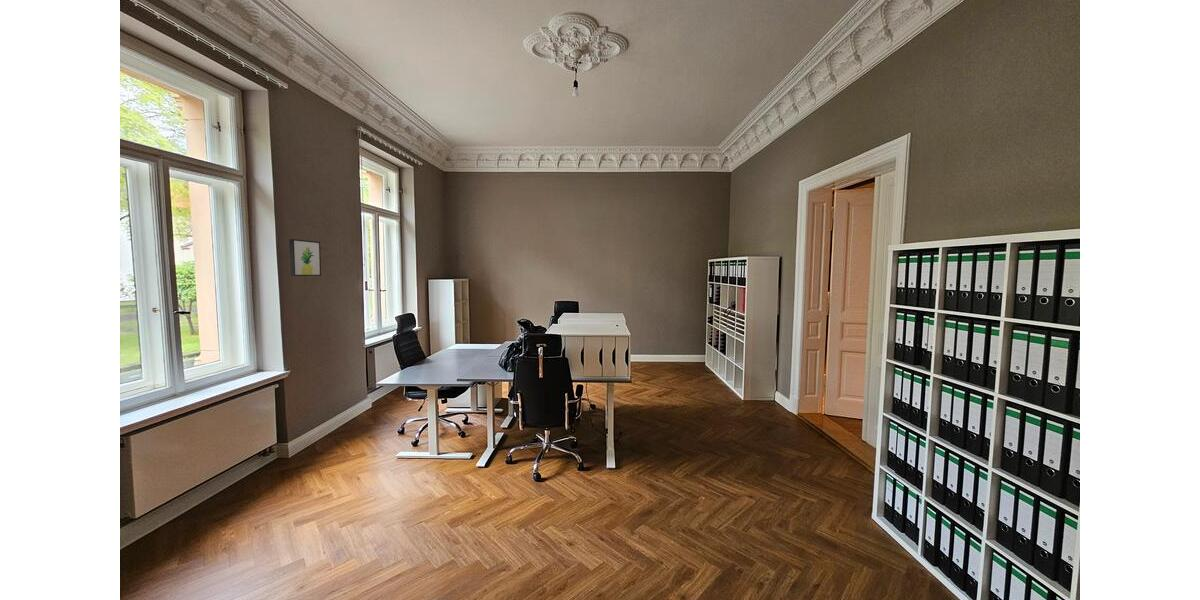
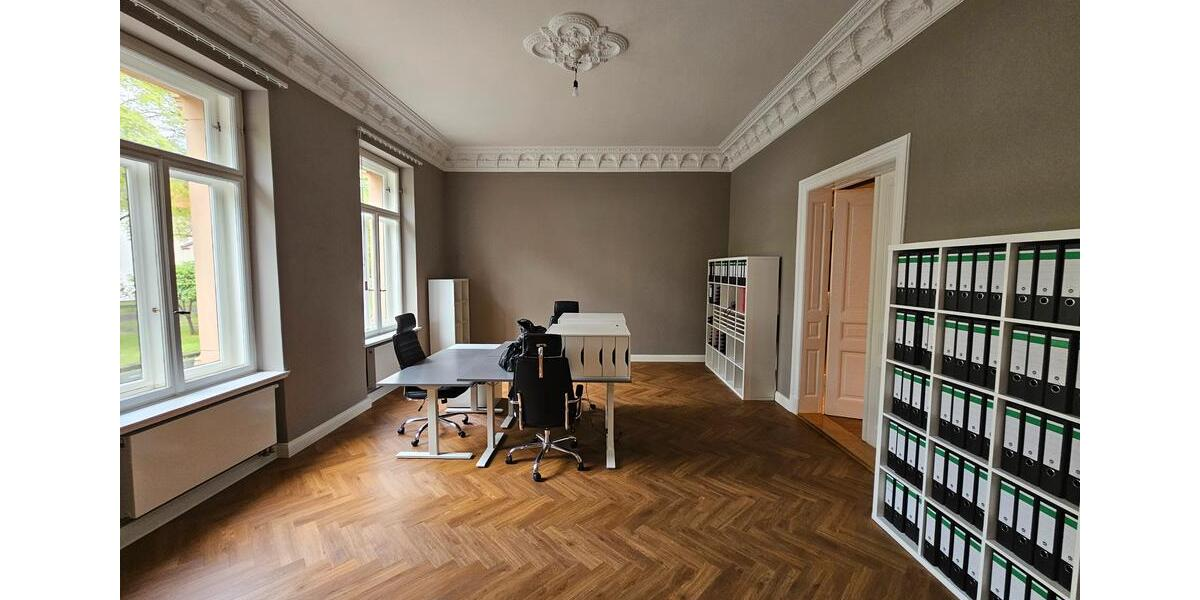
- wall art (305, 258)
